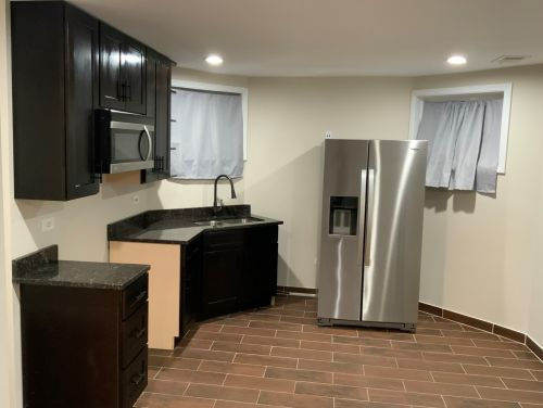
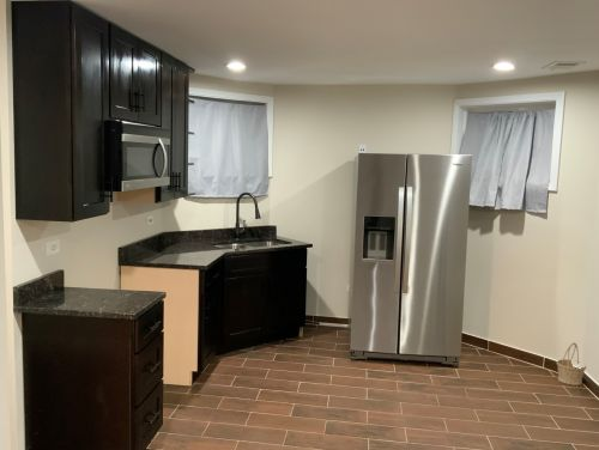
+ basket (570, 361)
